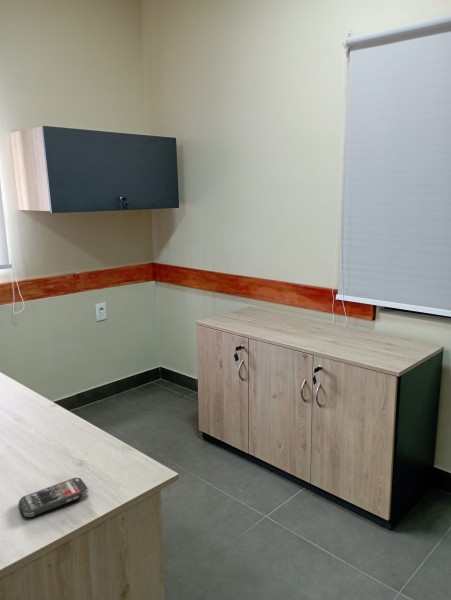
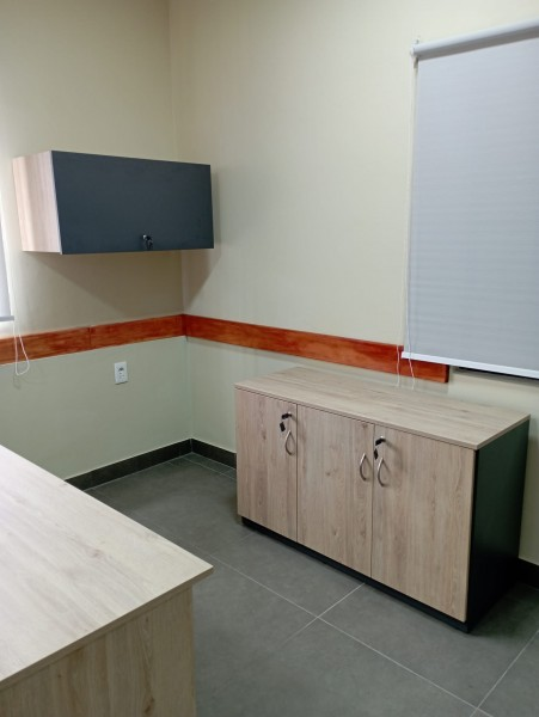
- smartphone (54, 496)
